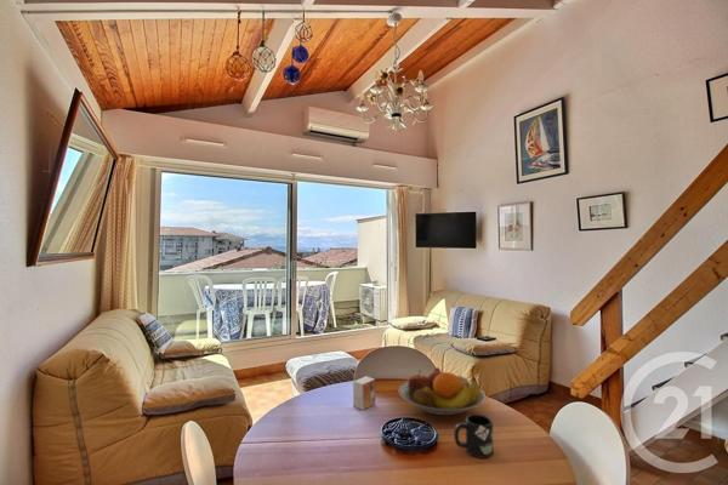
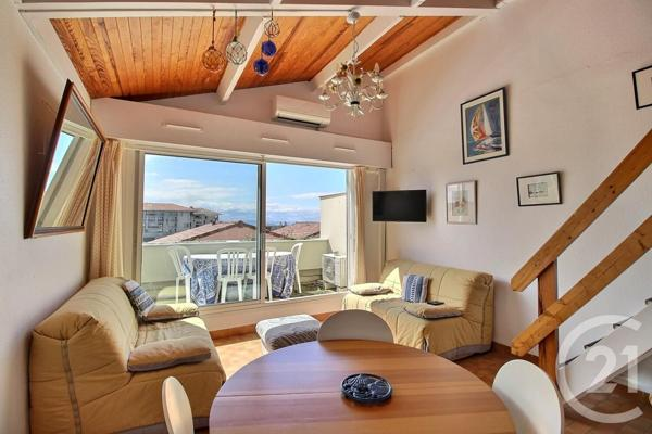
- small box (364, 392)
- mug (473, 434)
- fruit bowl (440, 387)
